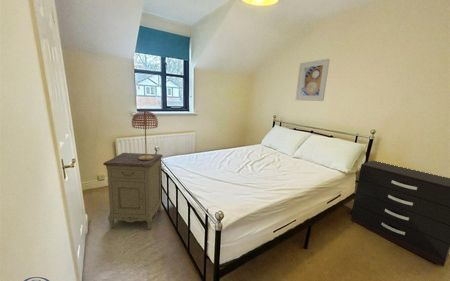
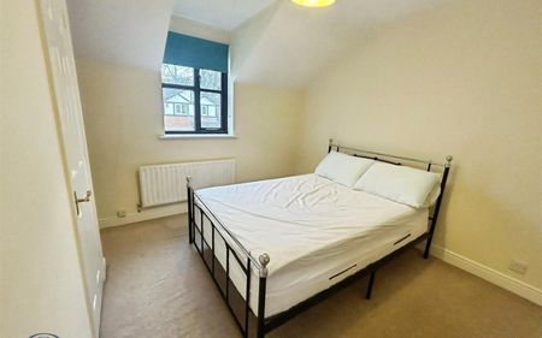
- nightstand (135, 190)
- dresser (402, 205)
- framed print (311, 81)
- table lamp (145, 135)
